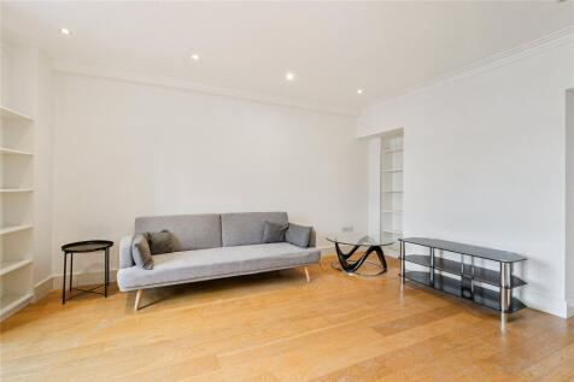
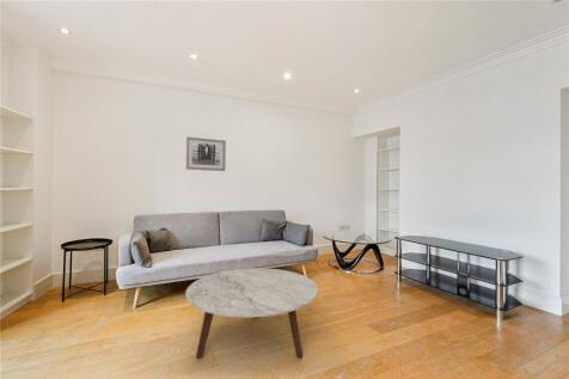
+ coffee table (252, 313)
+ wall art (206, 154)
